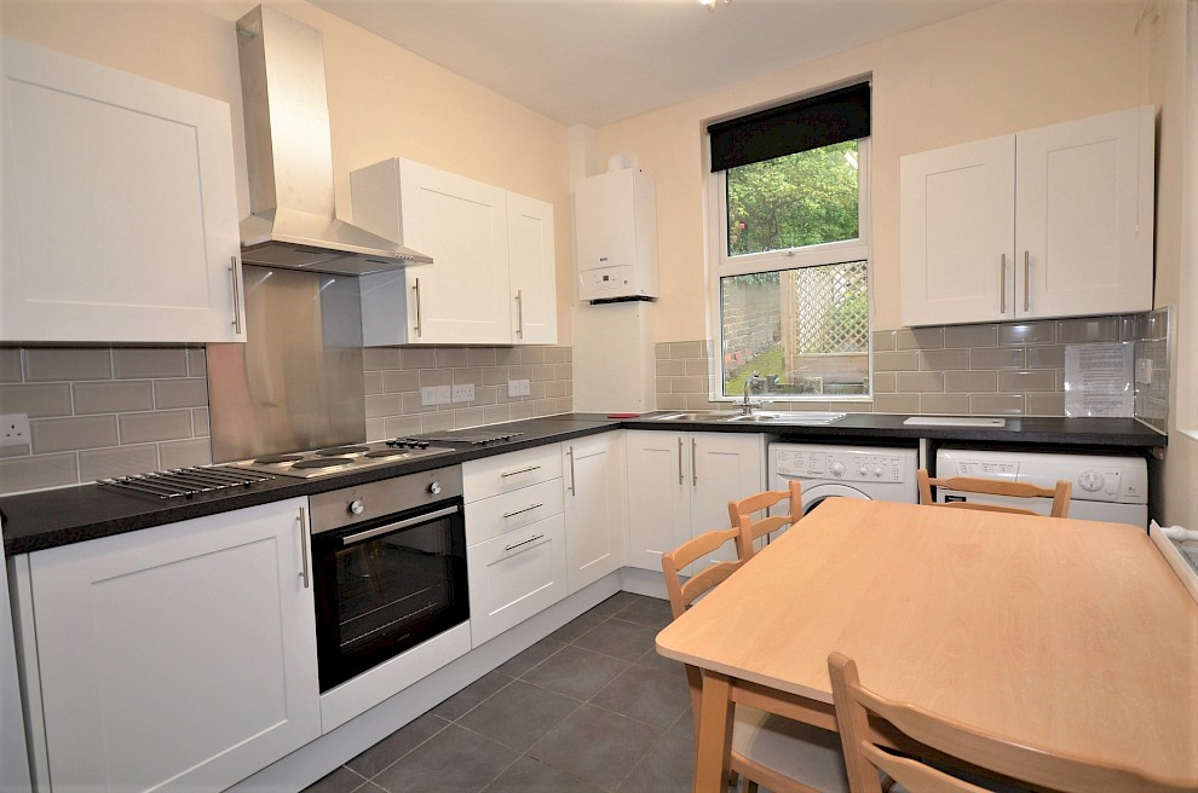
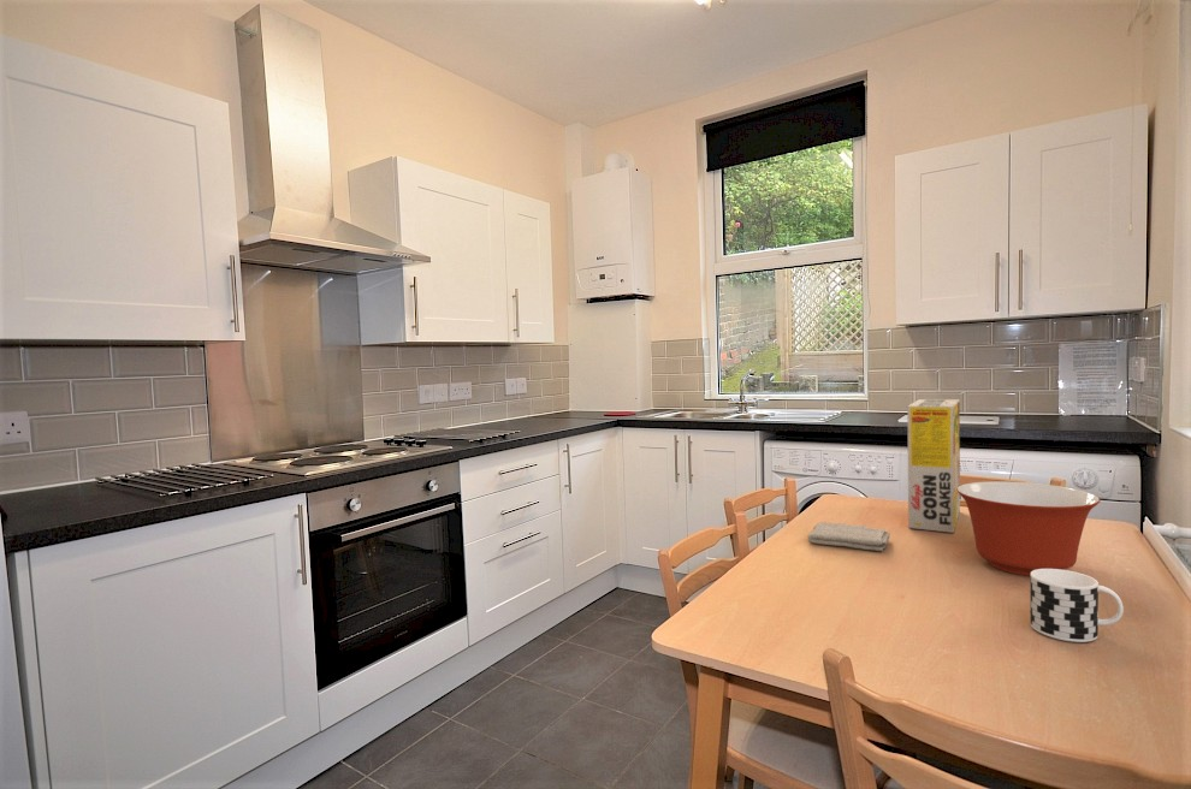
+ mixing bowl (1024, 529)
+ cup (1074, 605)
+ washcloth (848, 535)
+ cereal box (935, 461)
